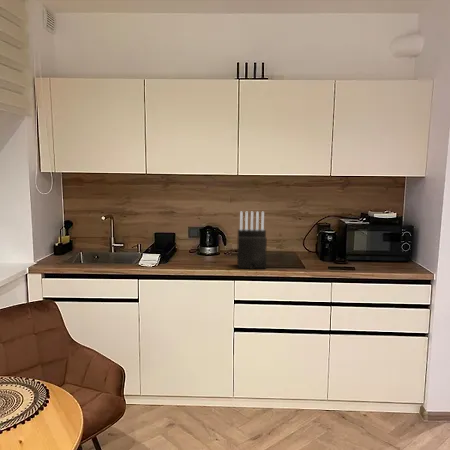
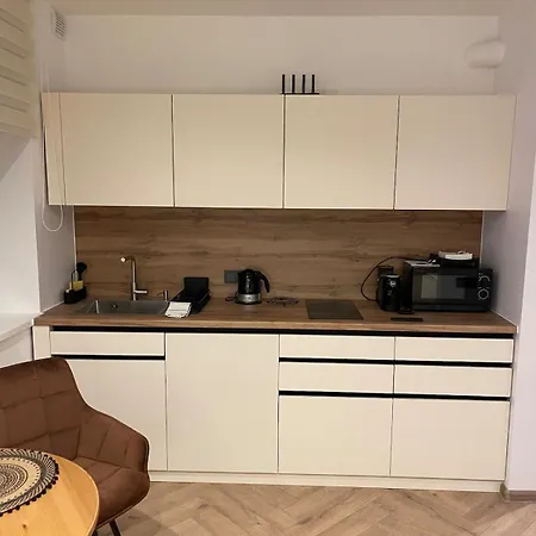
- knife block (252, 239)
